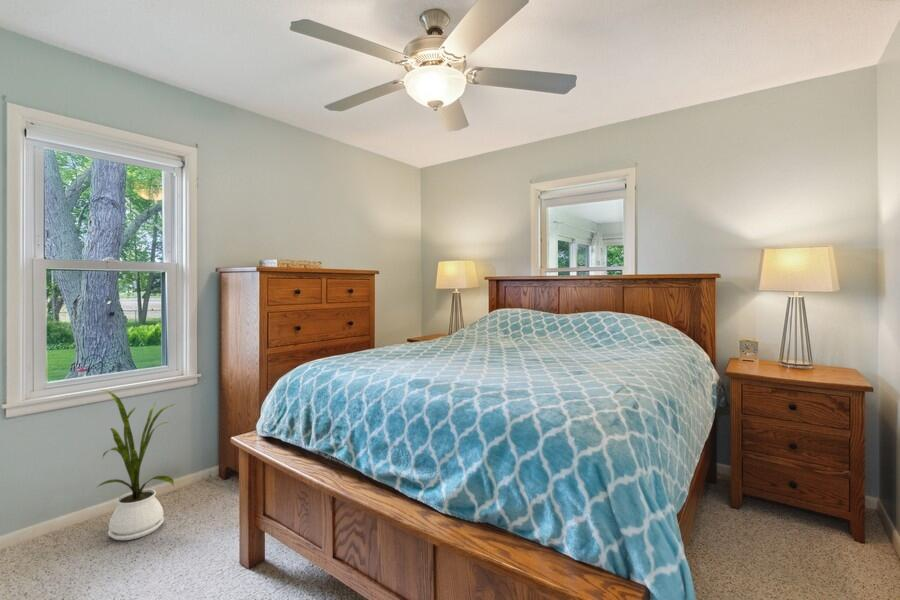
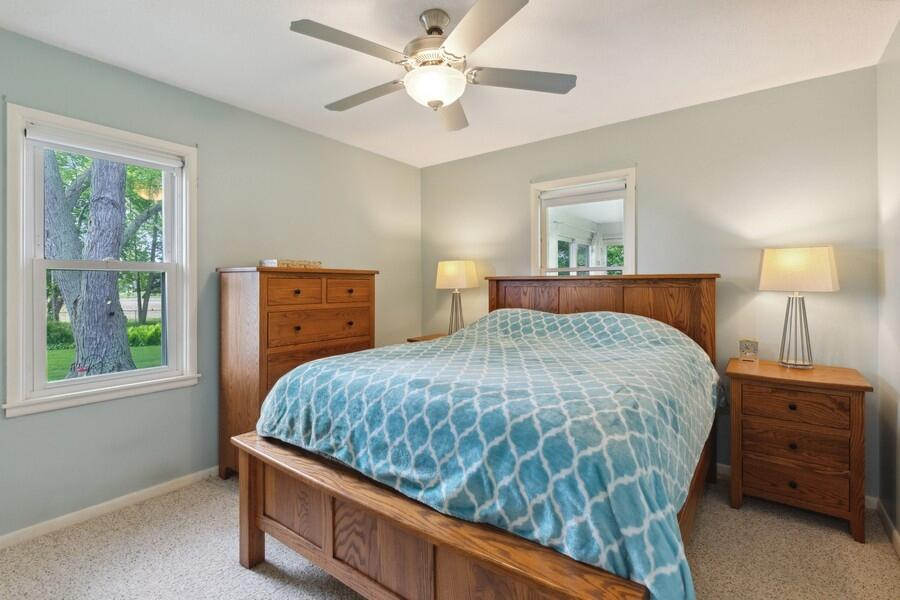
- house plant (134, 460)
